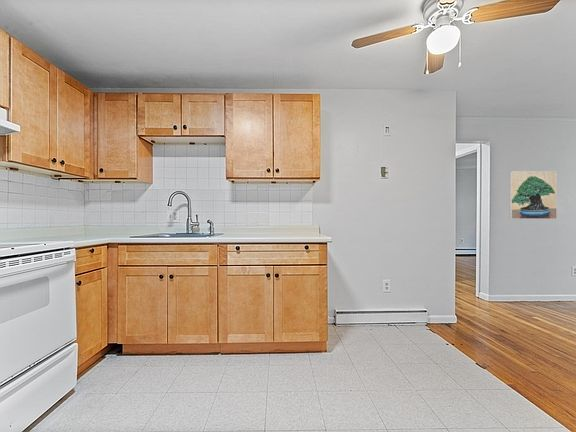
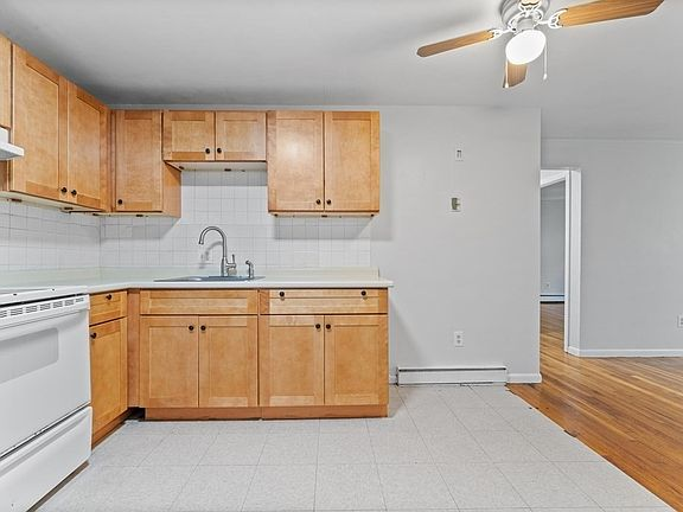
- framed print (533, 195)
